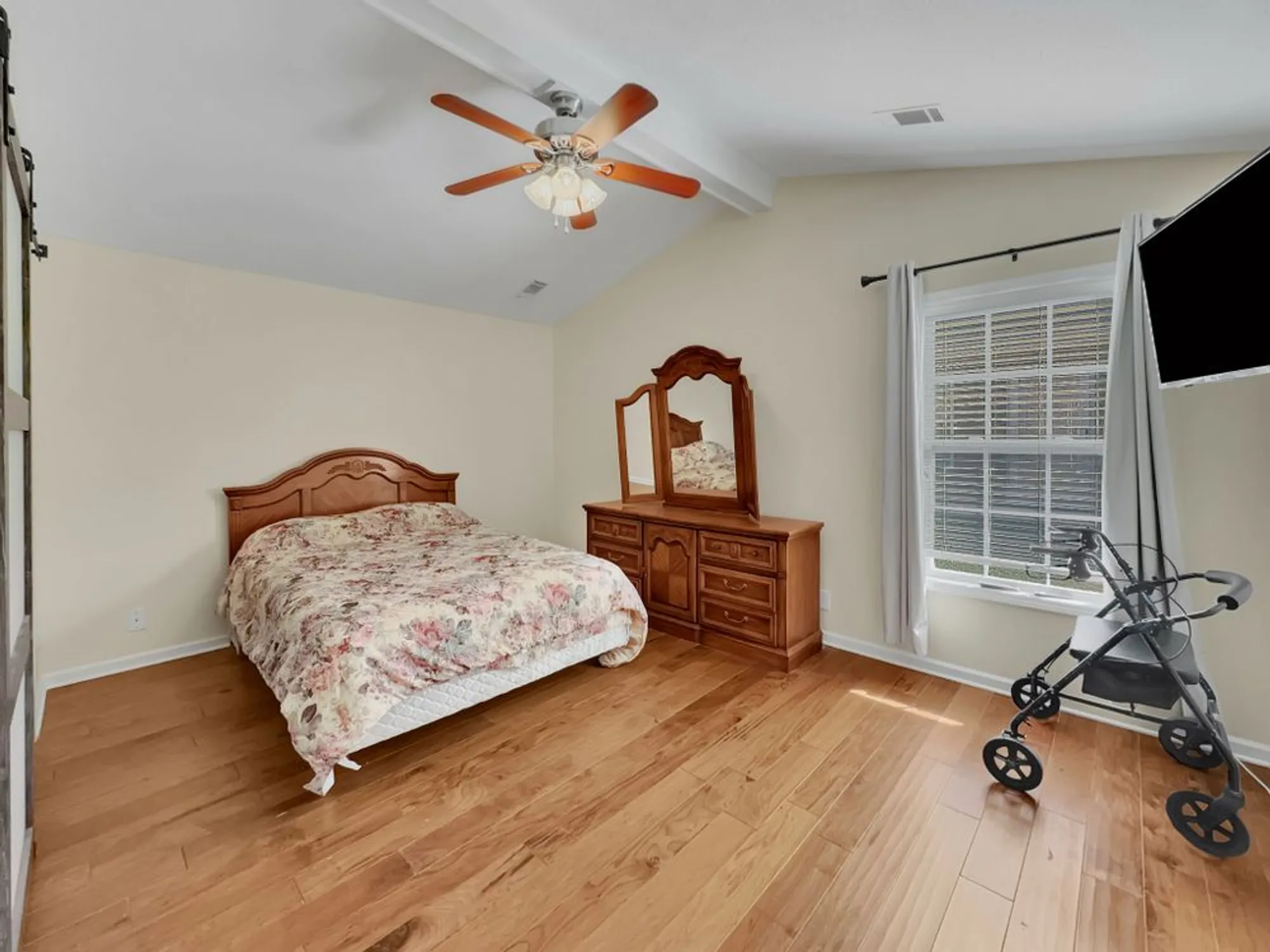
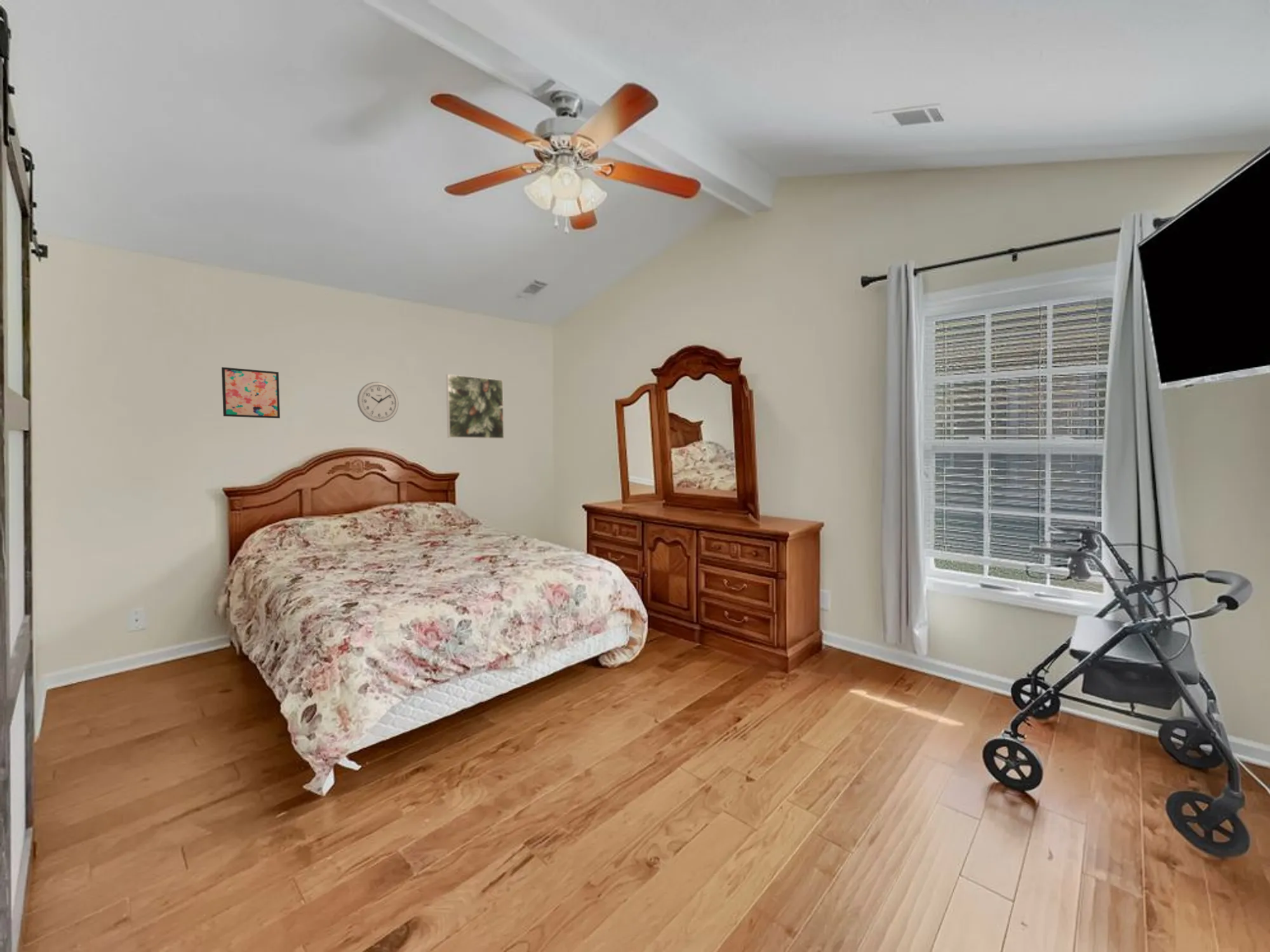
+ wall clock (378, 402)
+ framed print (476, 407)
+ wall art (251, 393)
